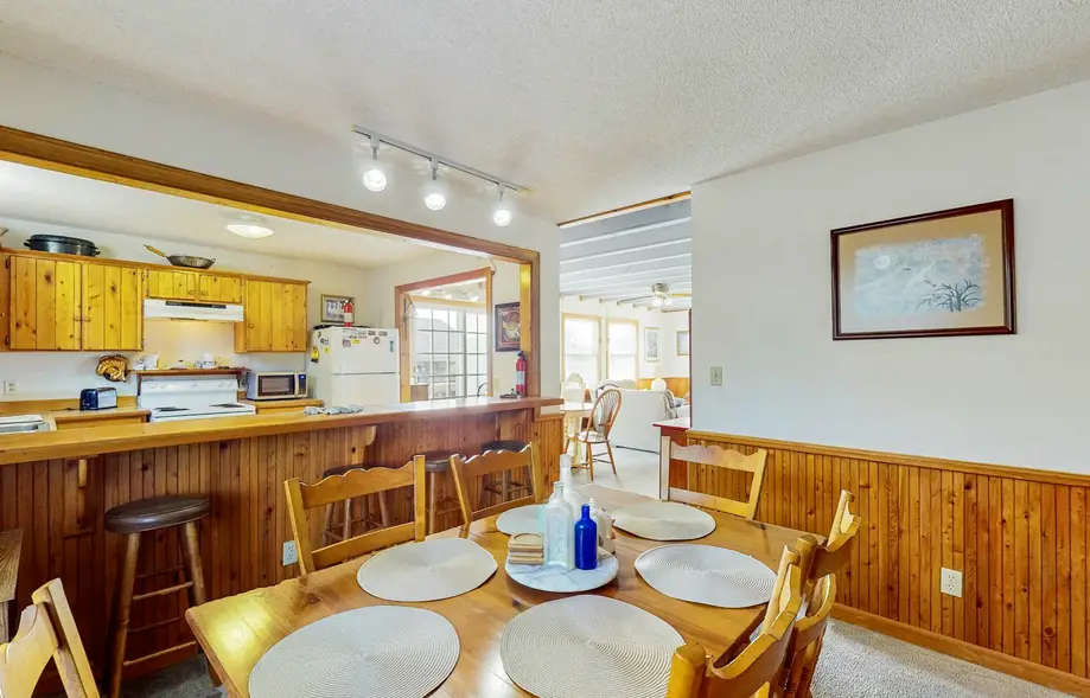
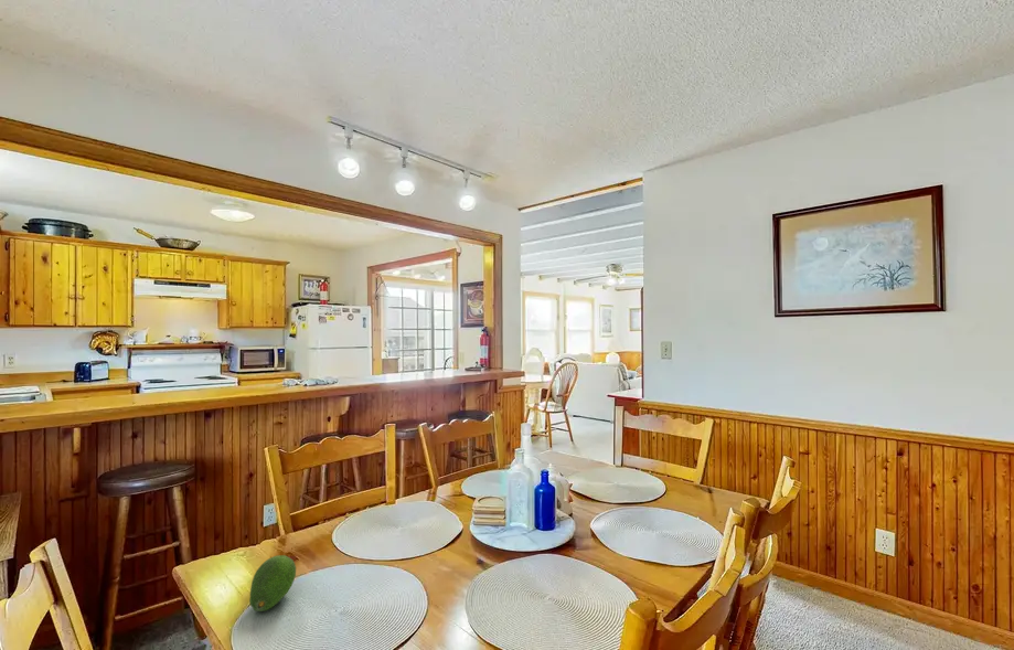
+ fruit (271, 580)
